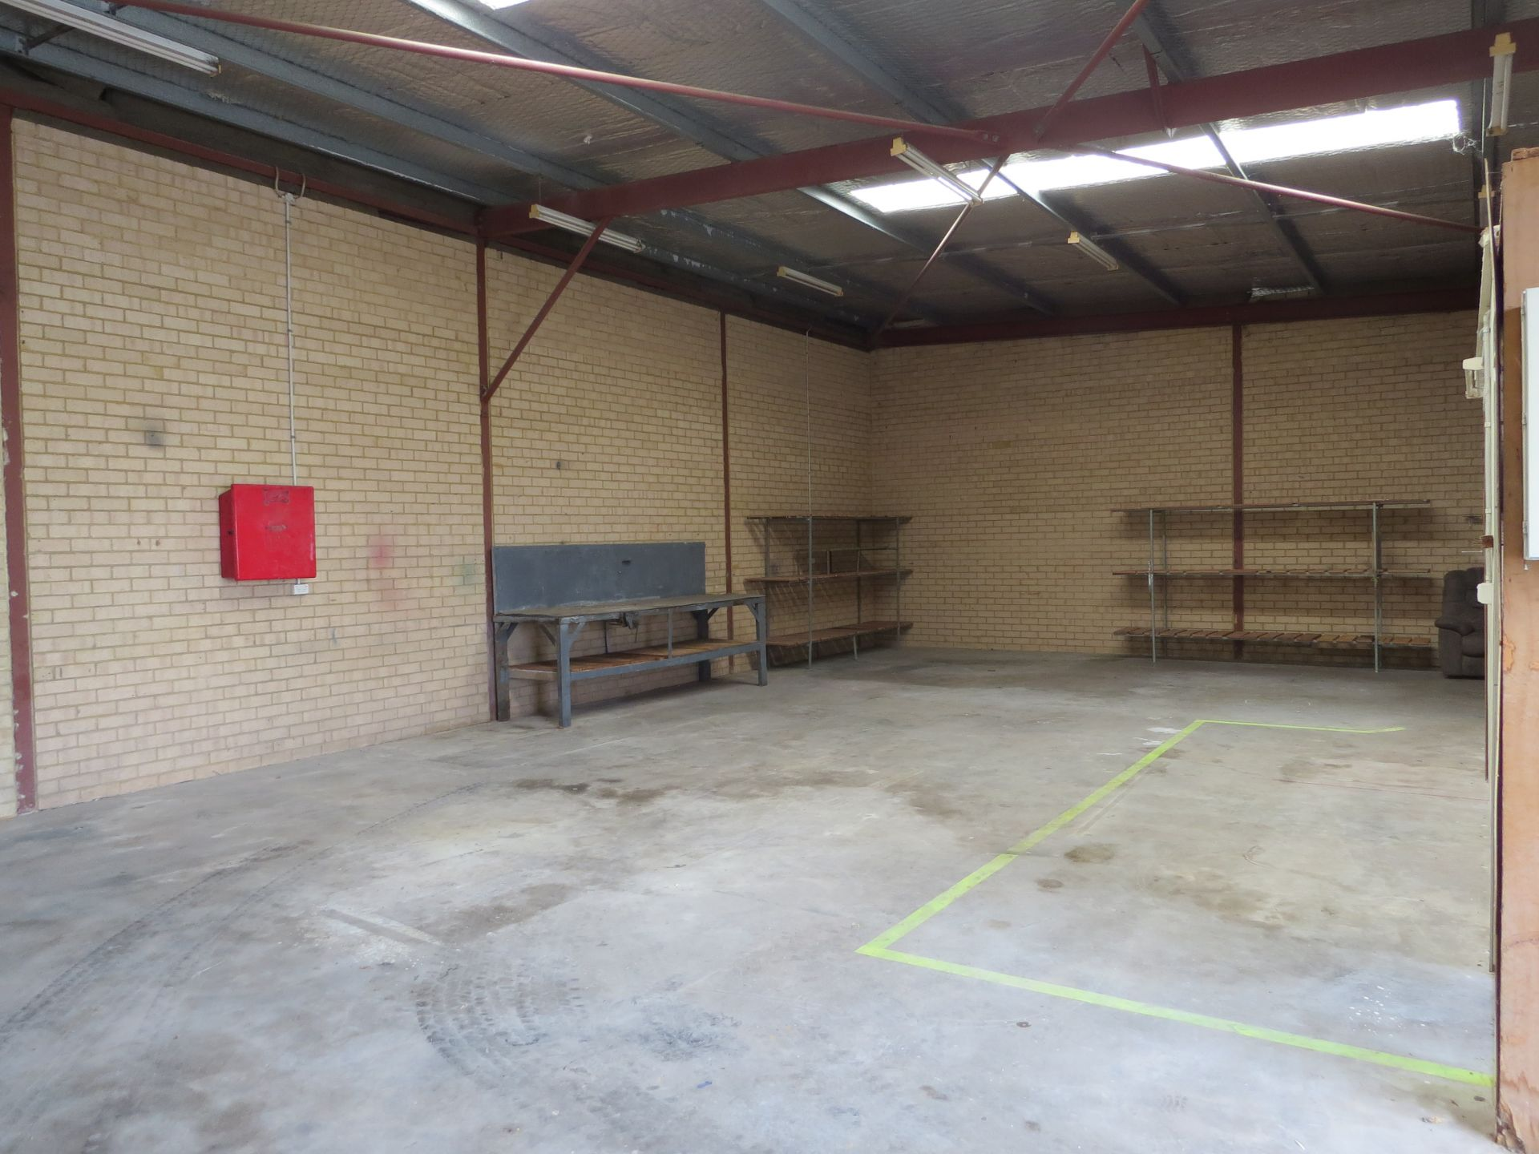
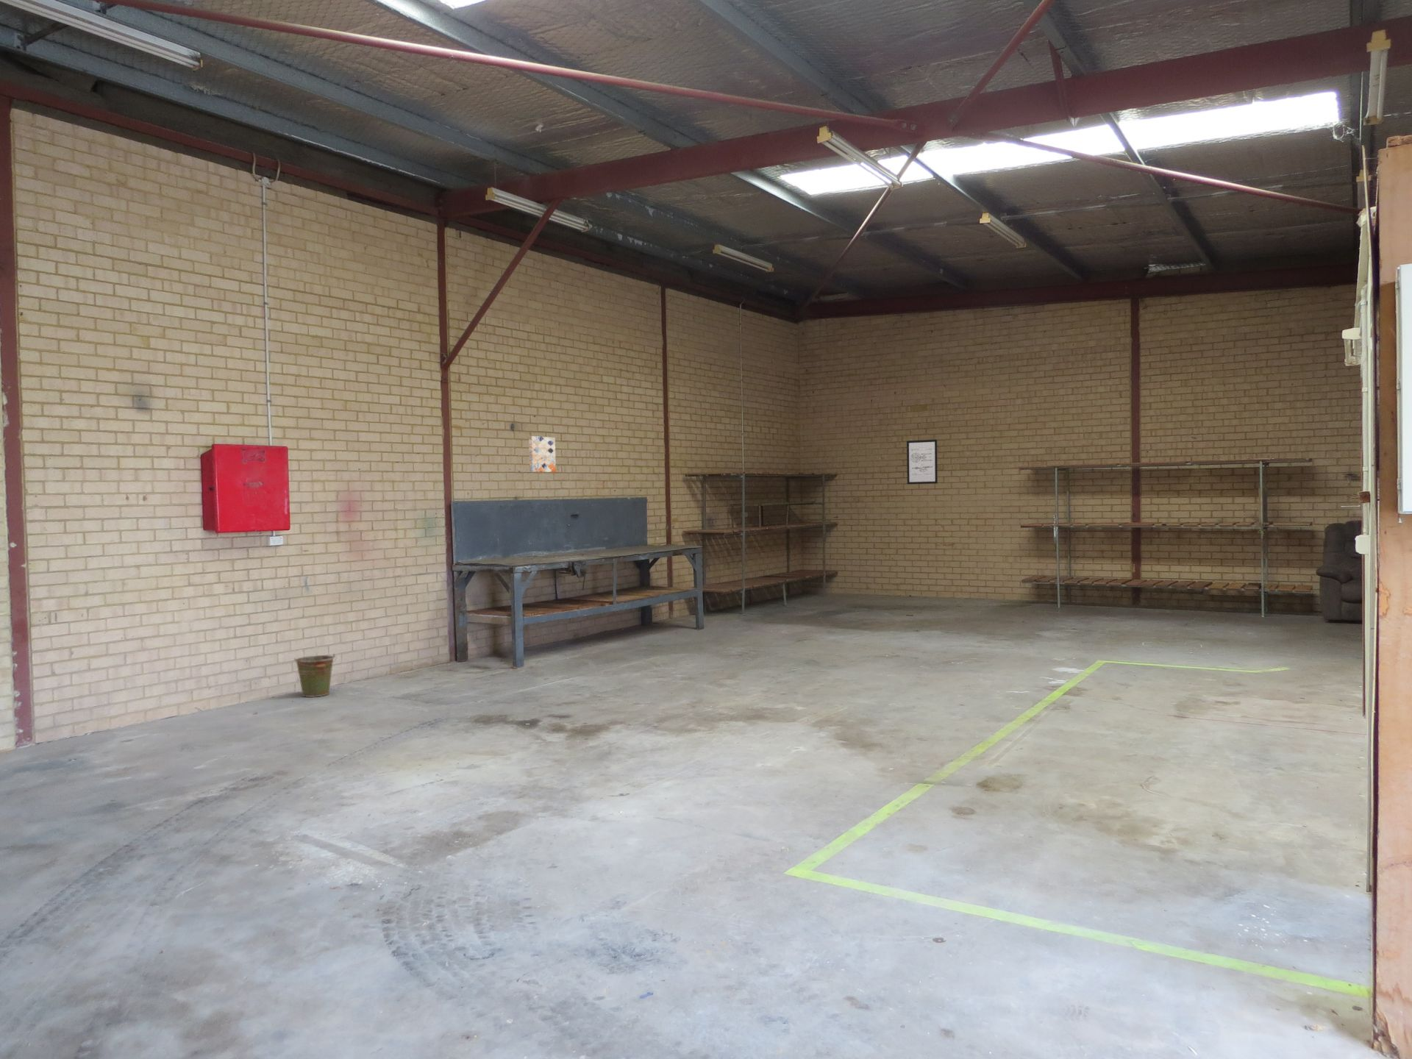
+ wall art (541, 454)
+ bucket (315, 675)
+ wall art (922, 462)
